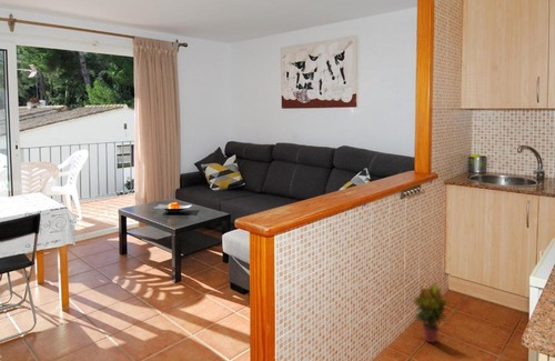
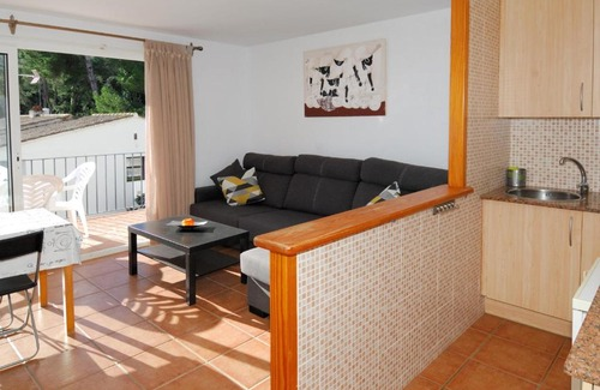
- potted plant (431, 311)
